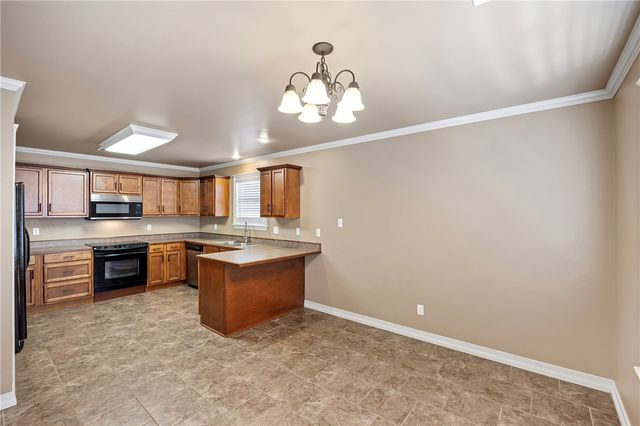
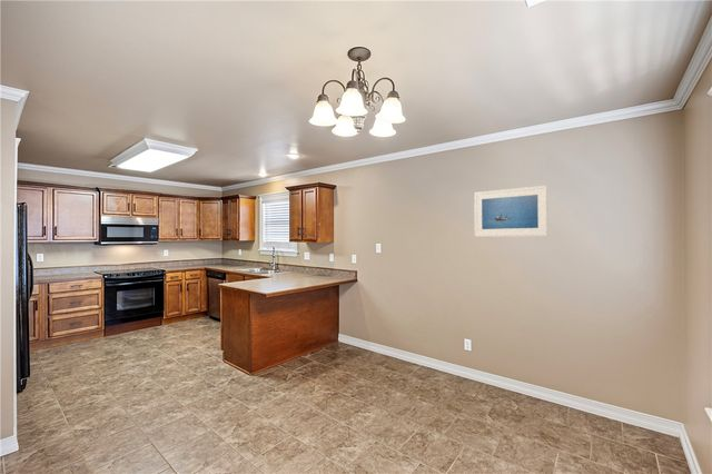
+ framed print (508, 213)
